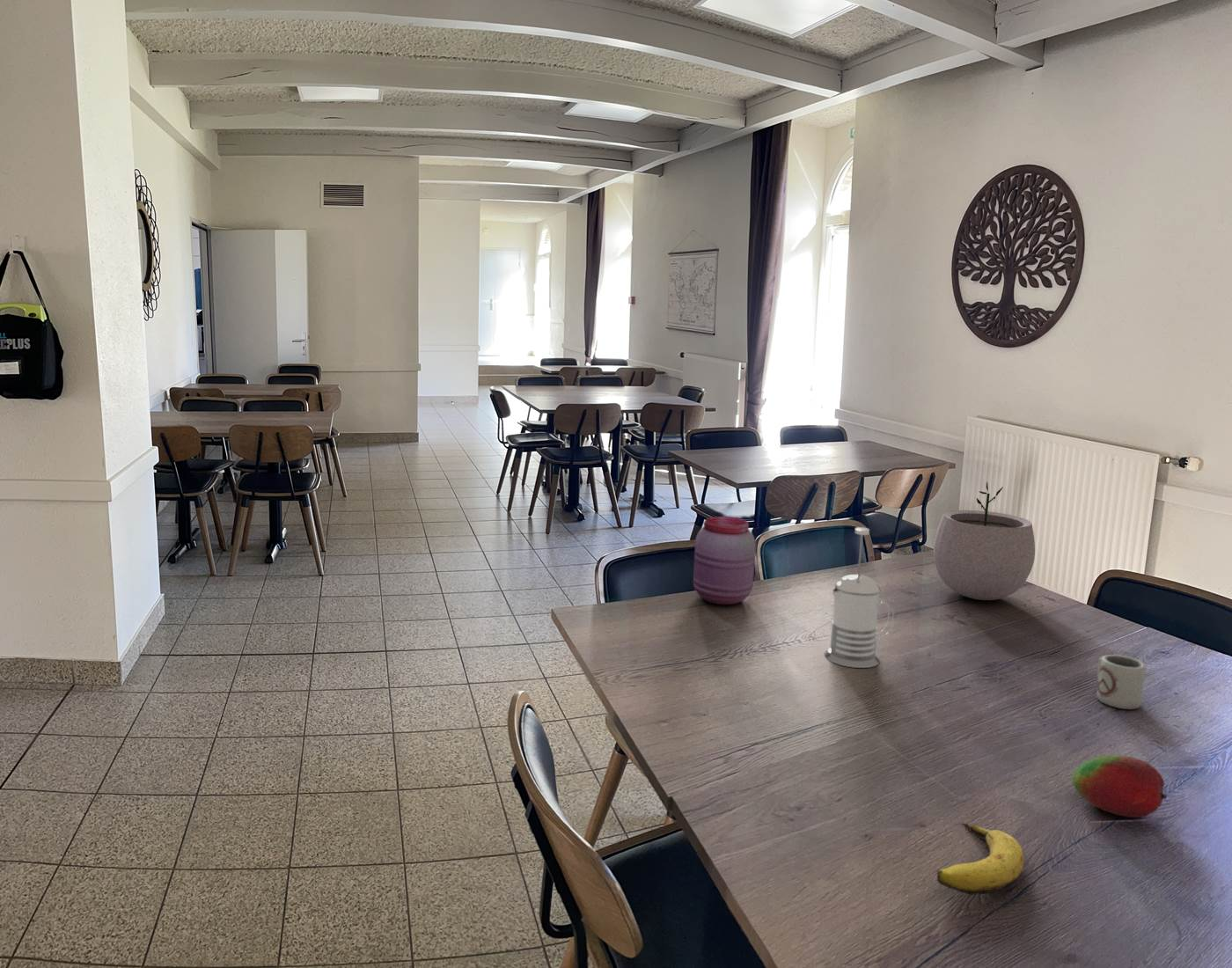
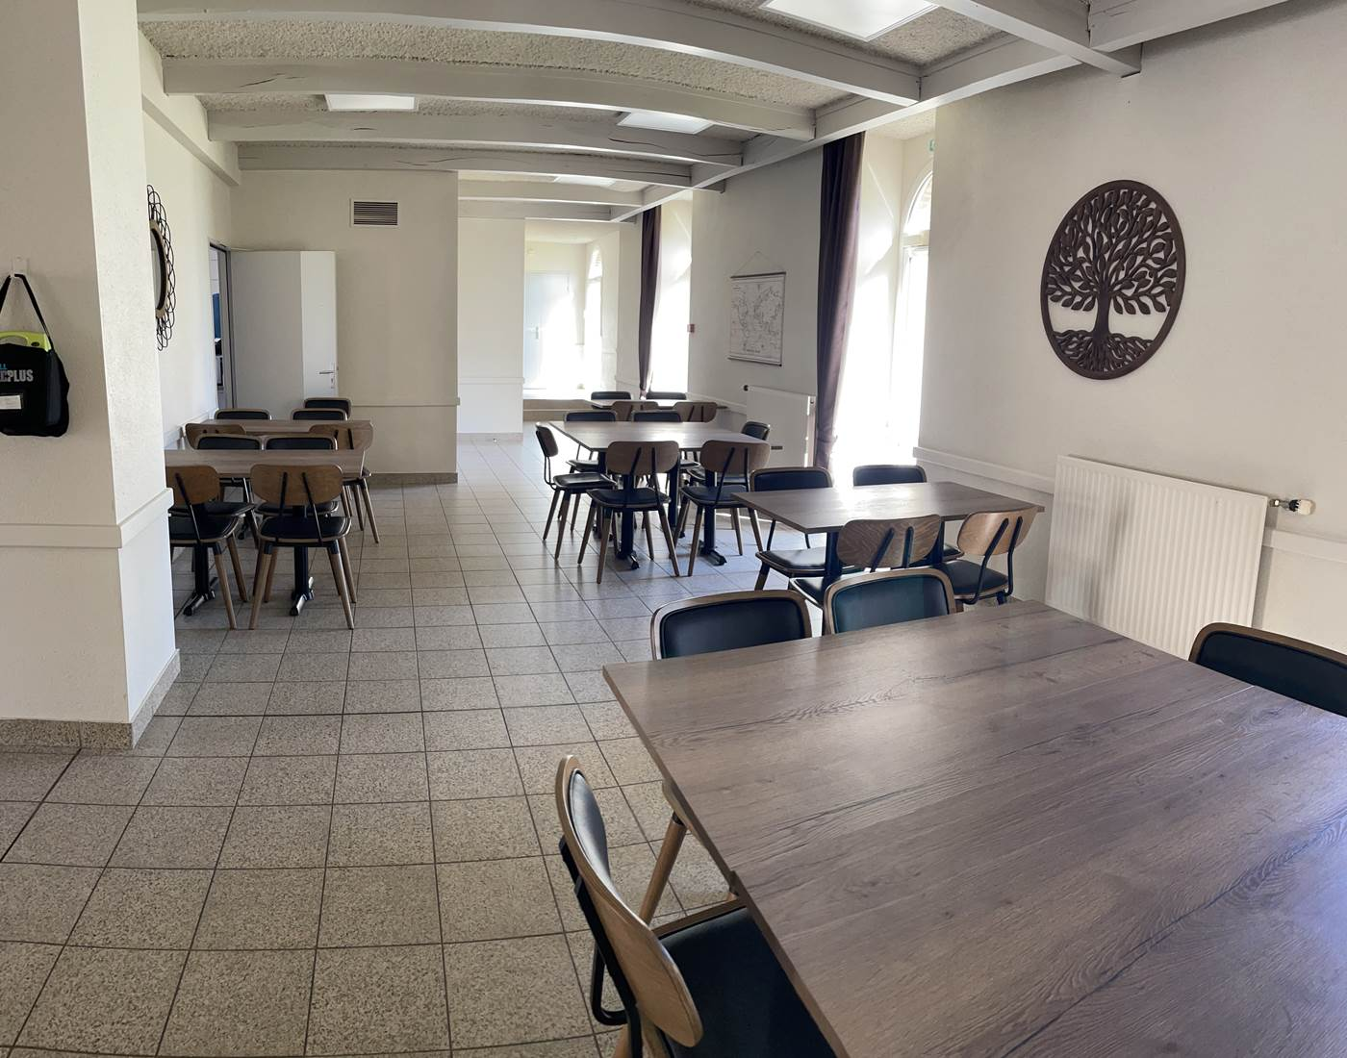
- french press (862, 593)
- cup (1116, 678)
- fruit (1118, 783)
- plant pot (984, 540)
- jar (724, 560)
- banana (985, 858)
